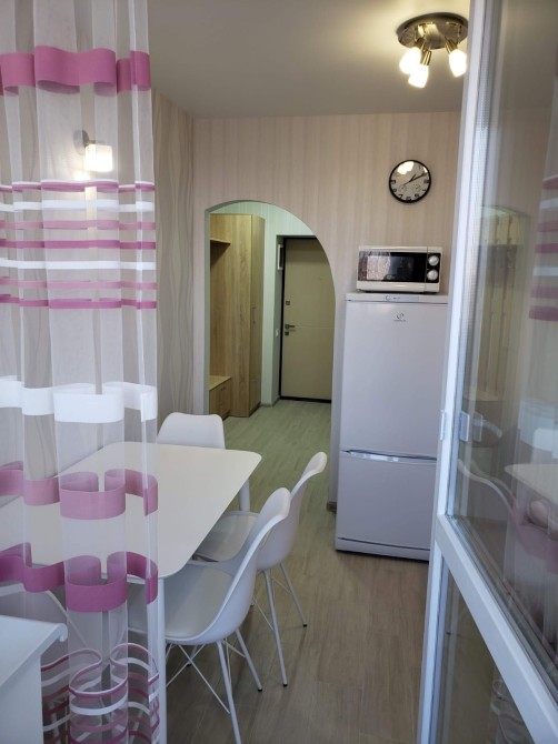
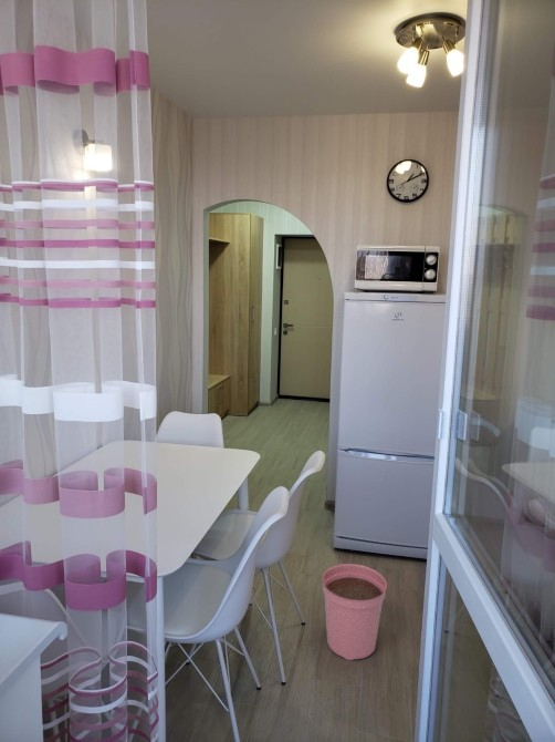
+ plant pot (352, 612)
